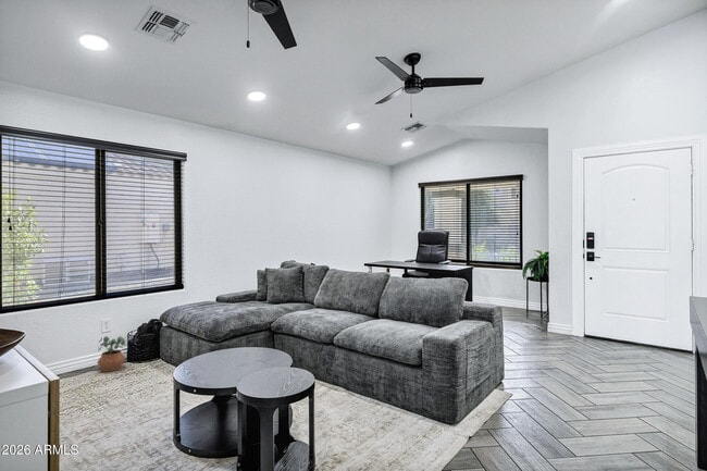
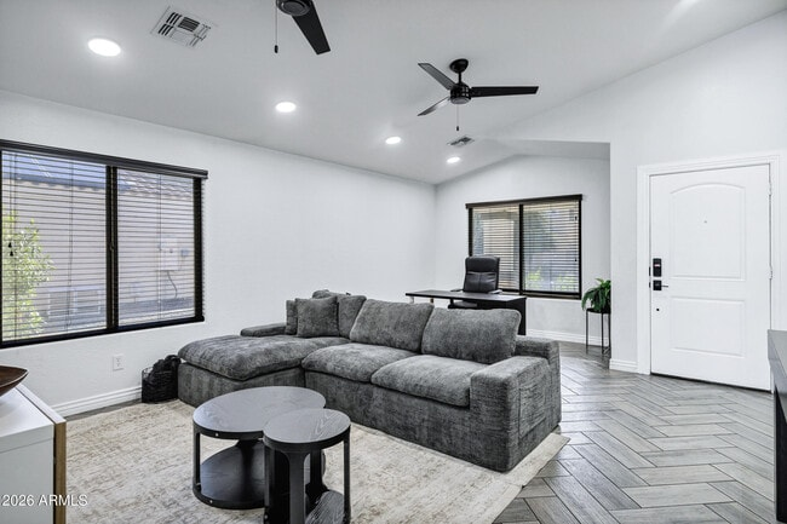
- potted plant (110, 351)
